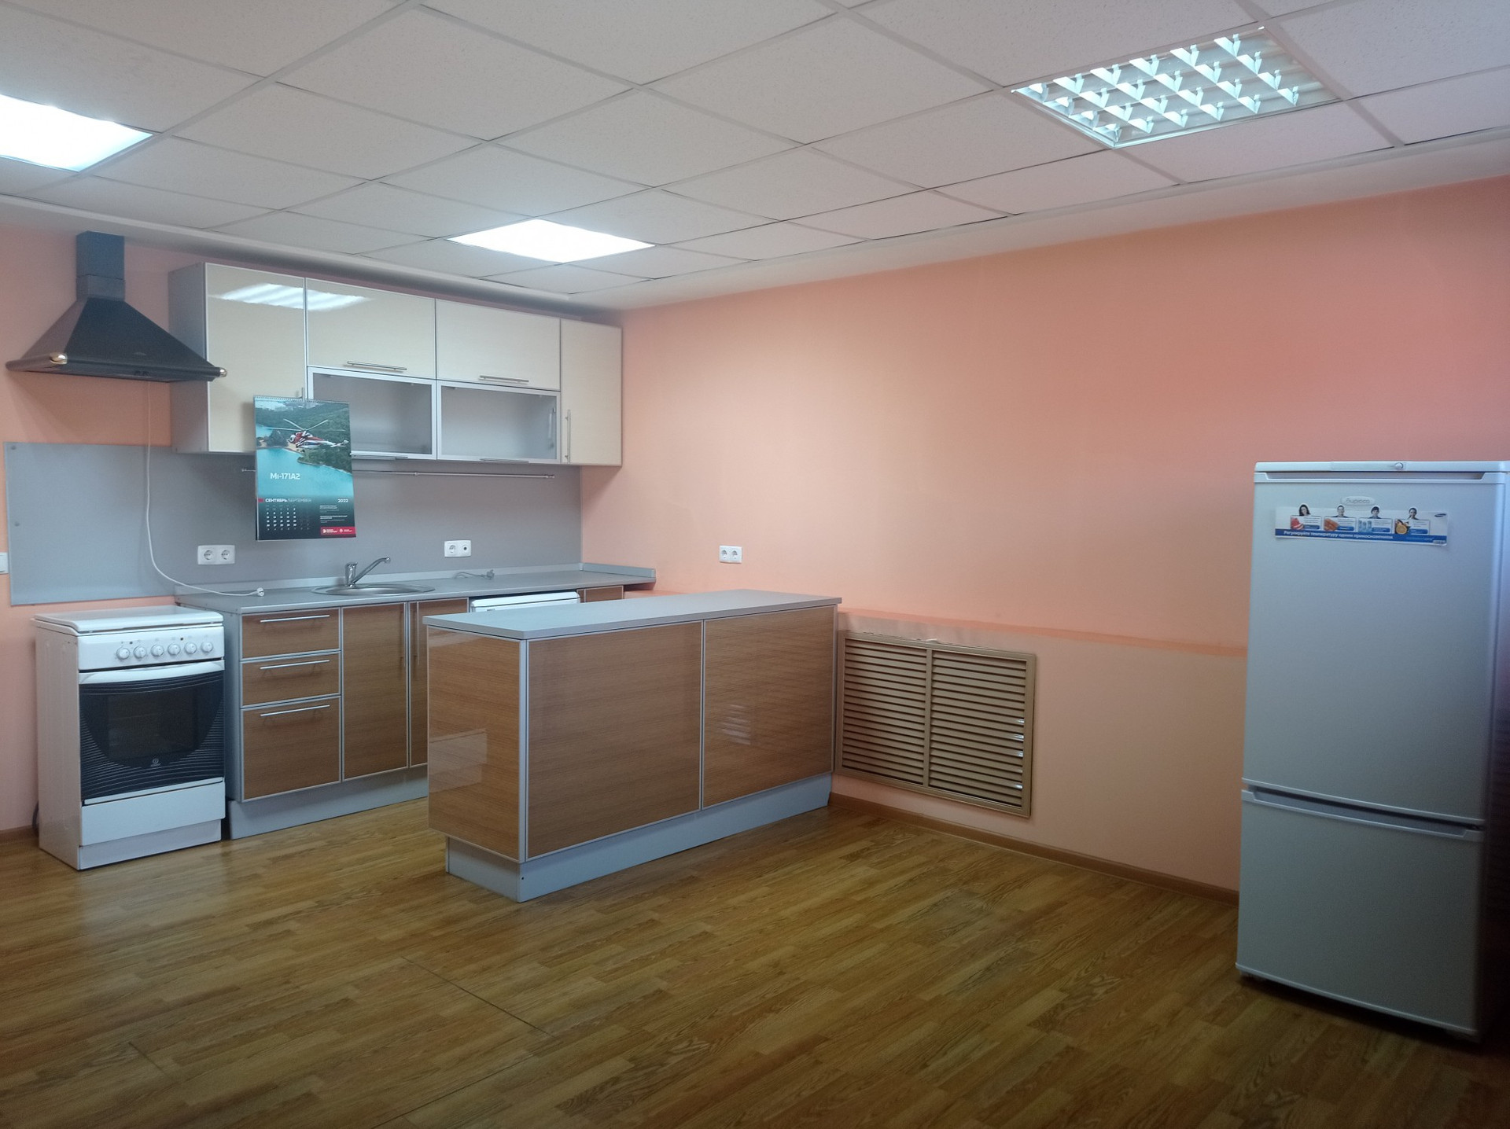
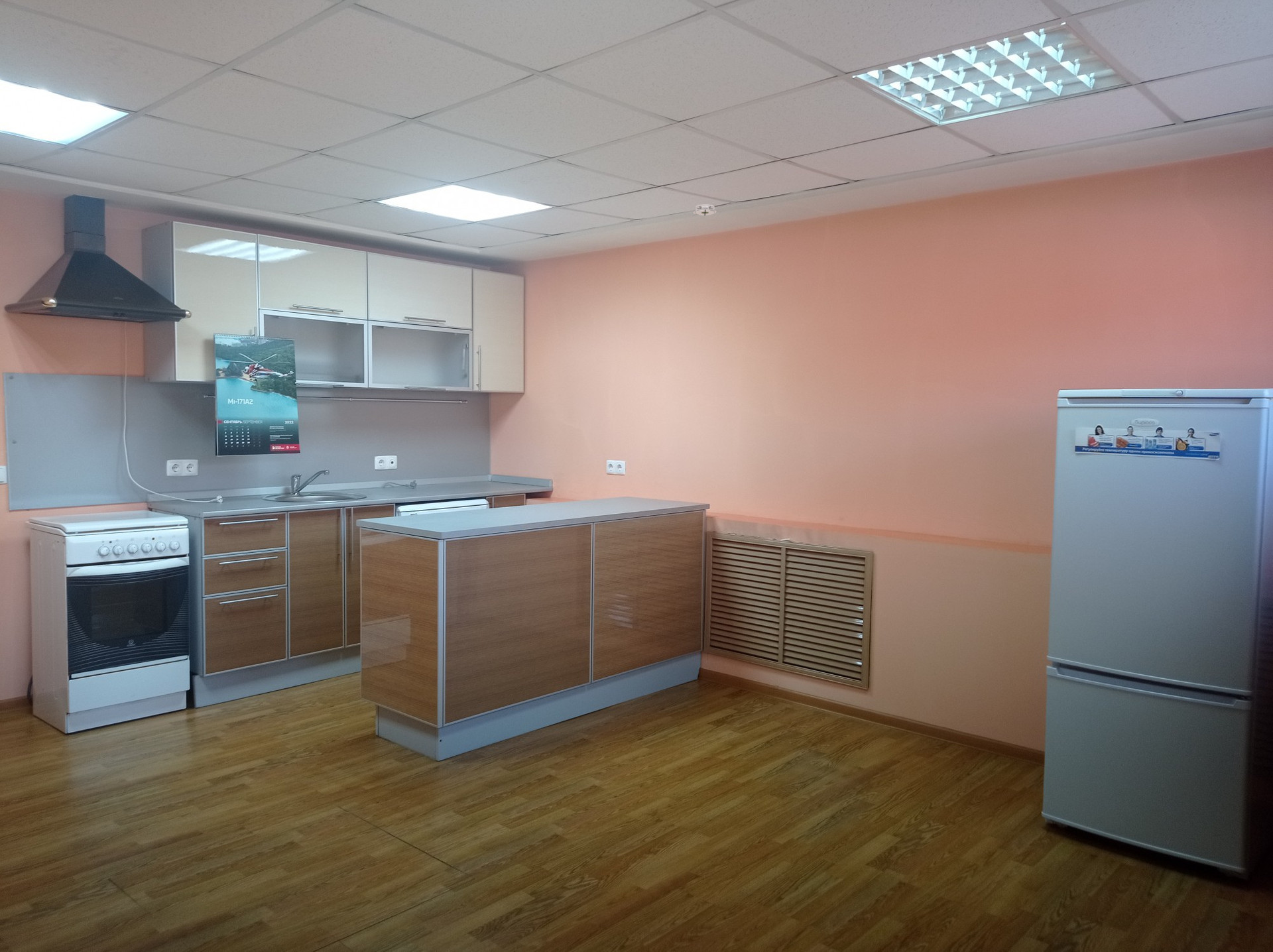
+ smoke detector (704, 209)
